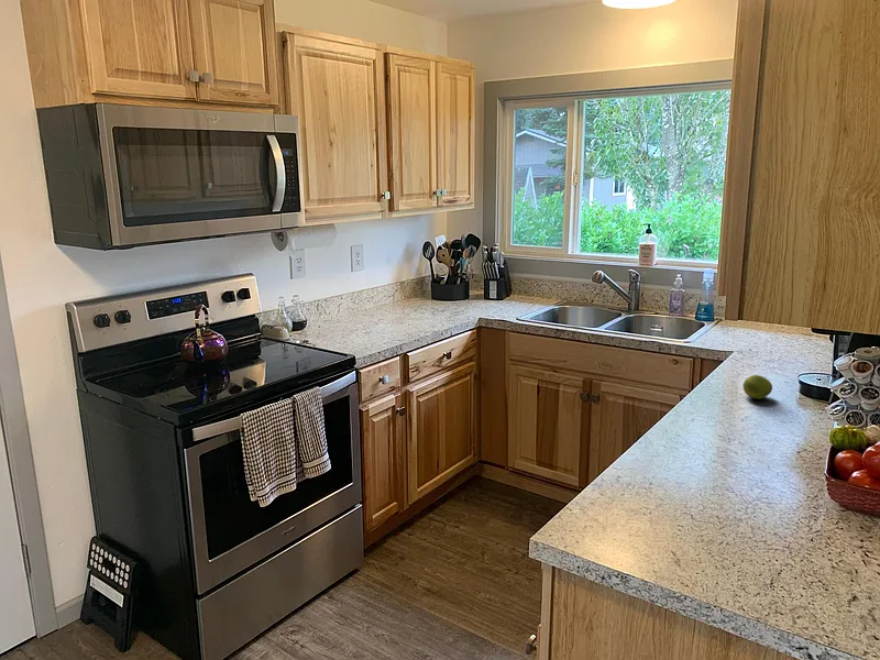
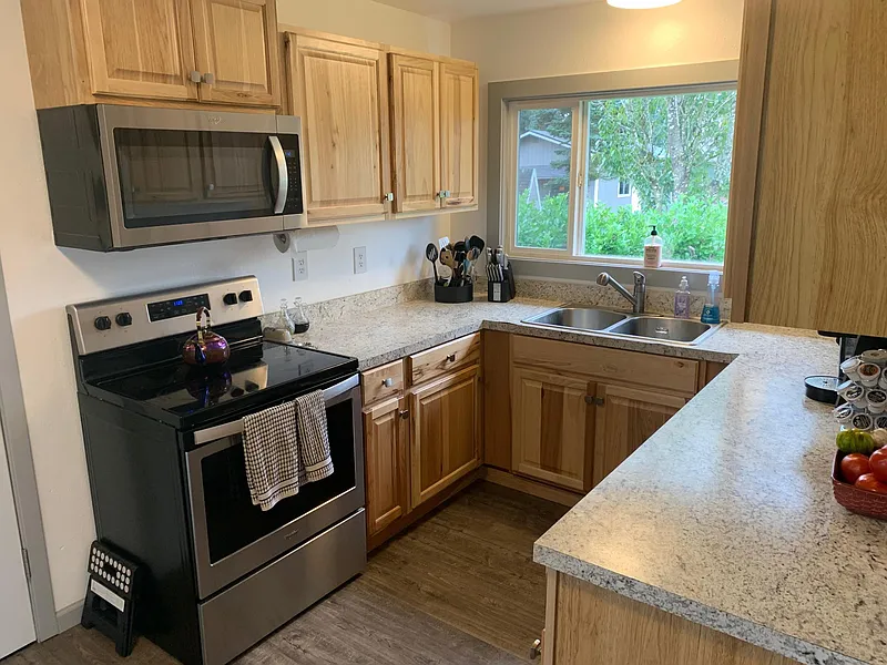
- fruit (757, 386)
